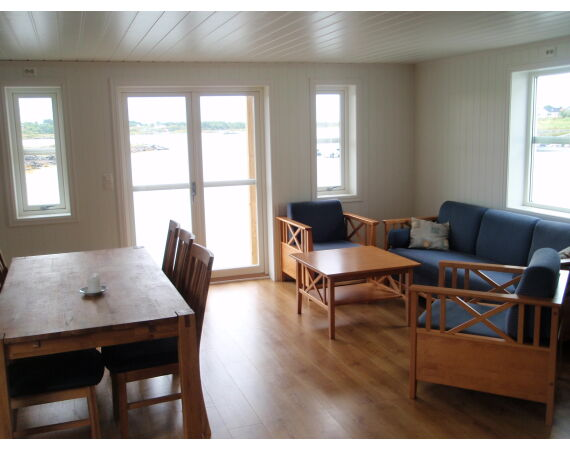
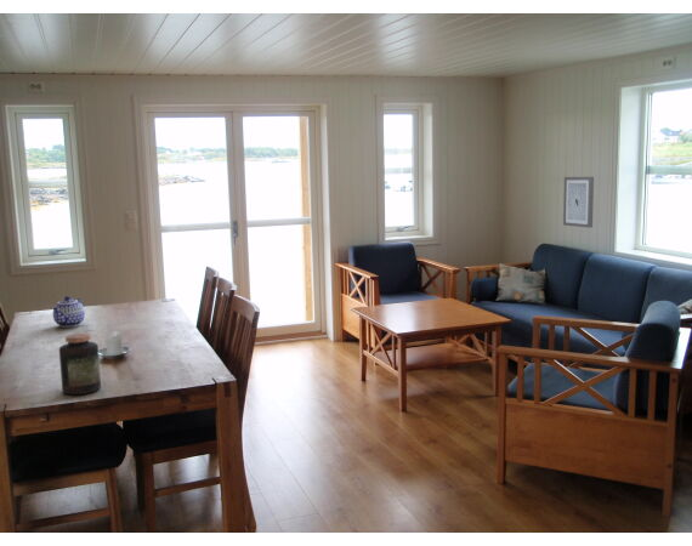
+ teapot (68, 311)
+ jar (79, 363)
+ wall art (578, 201)
